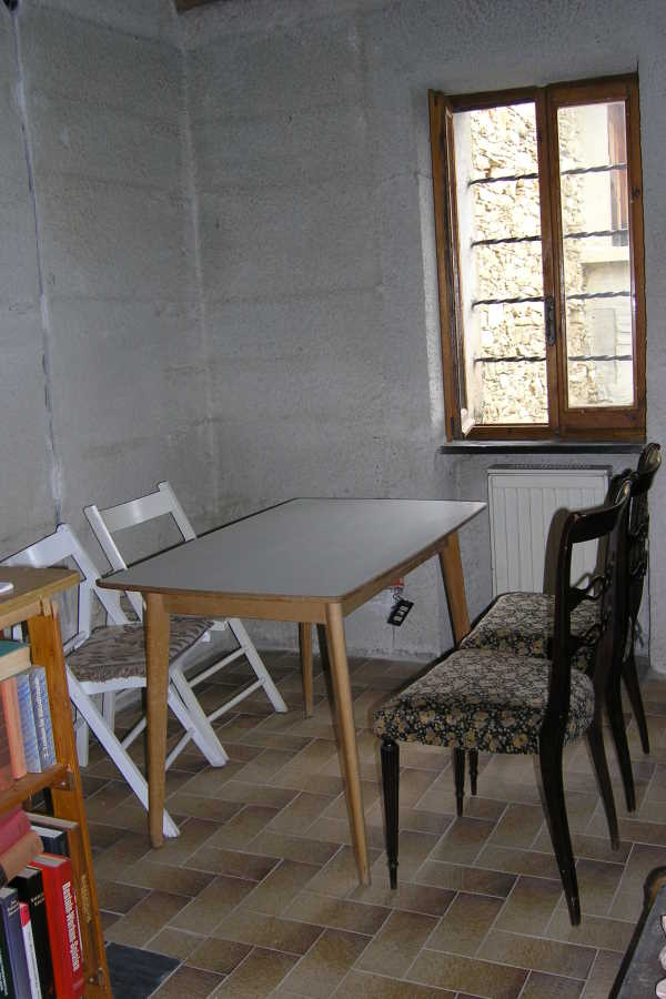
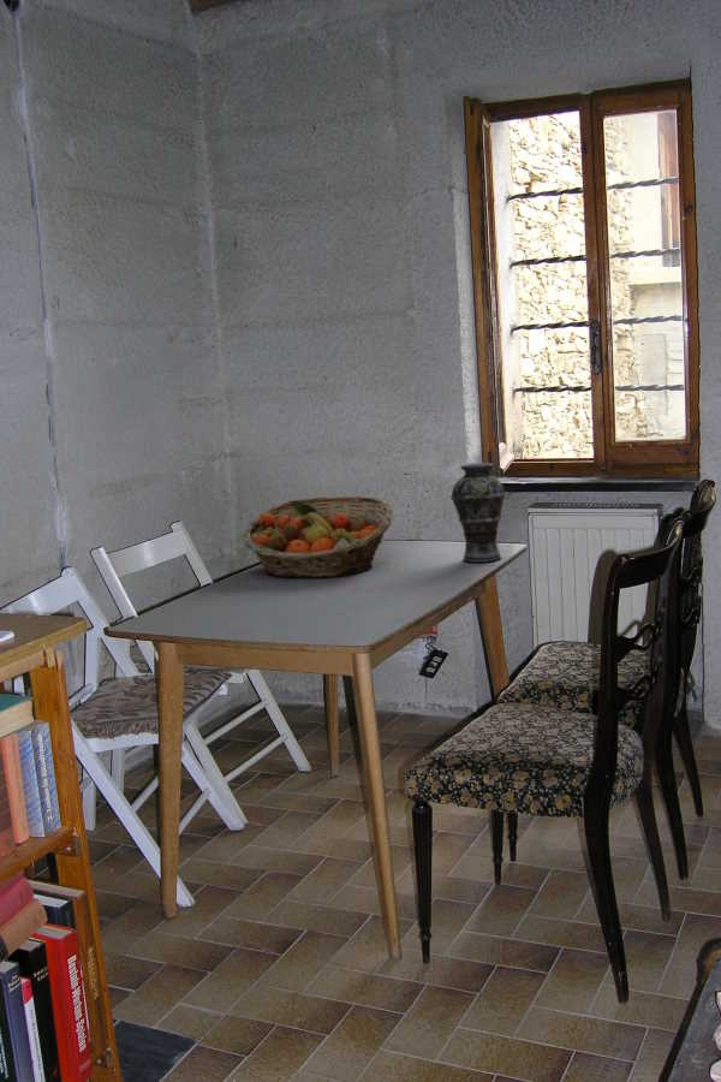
+ fruit basket (318, 536)
+ vase (478, 512)
